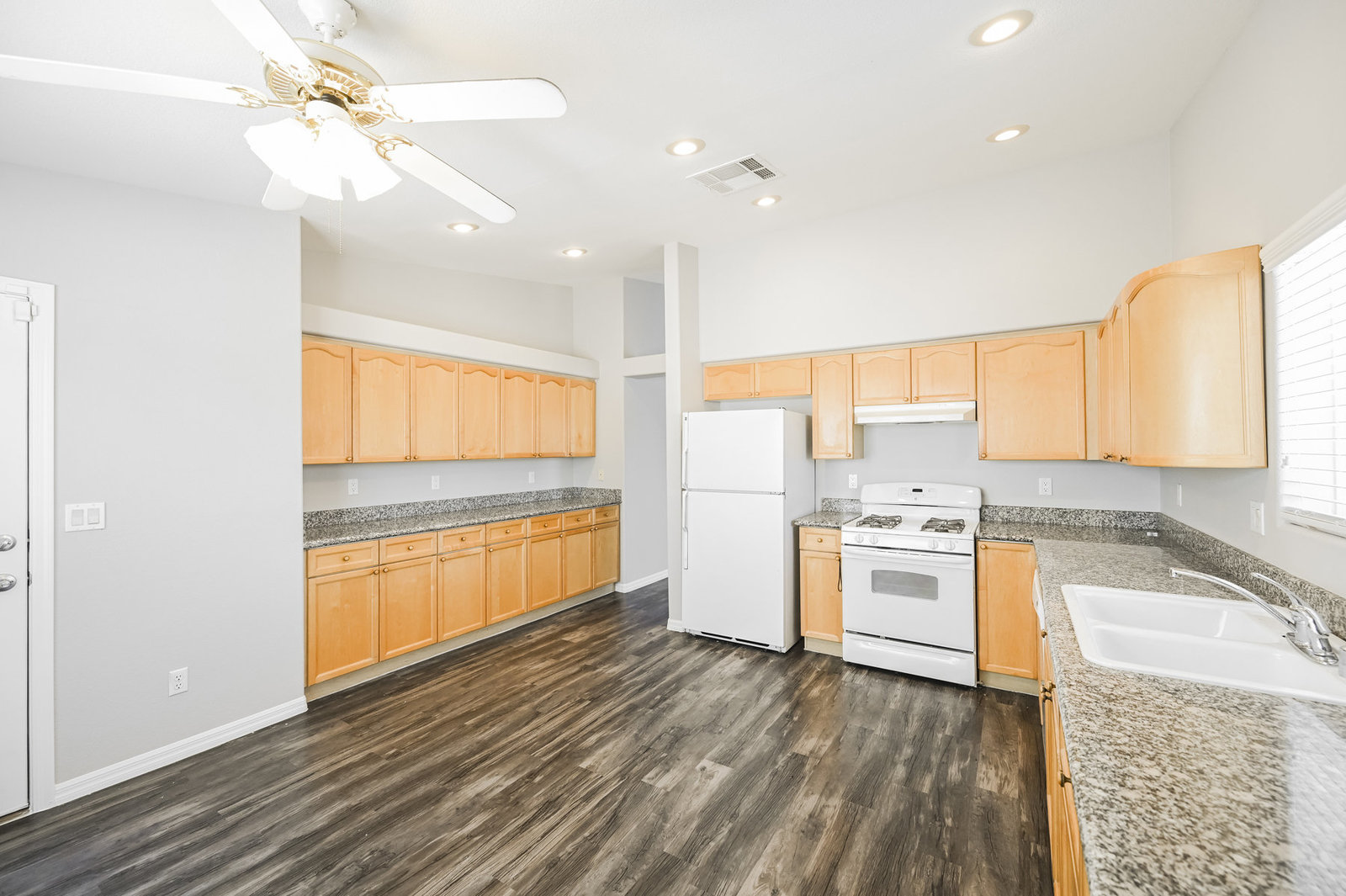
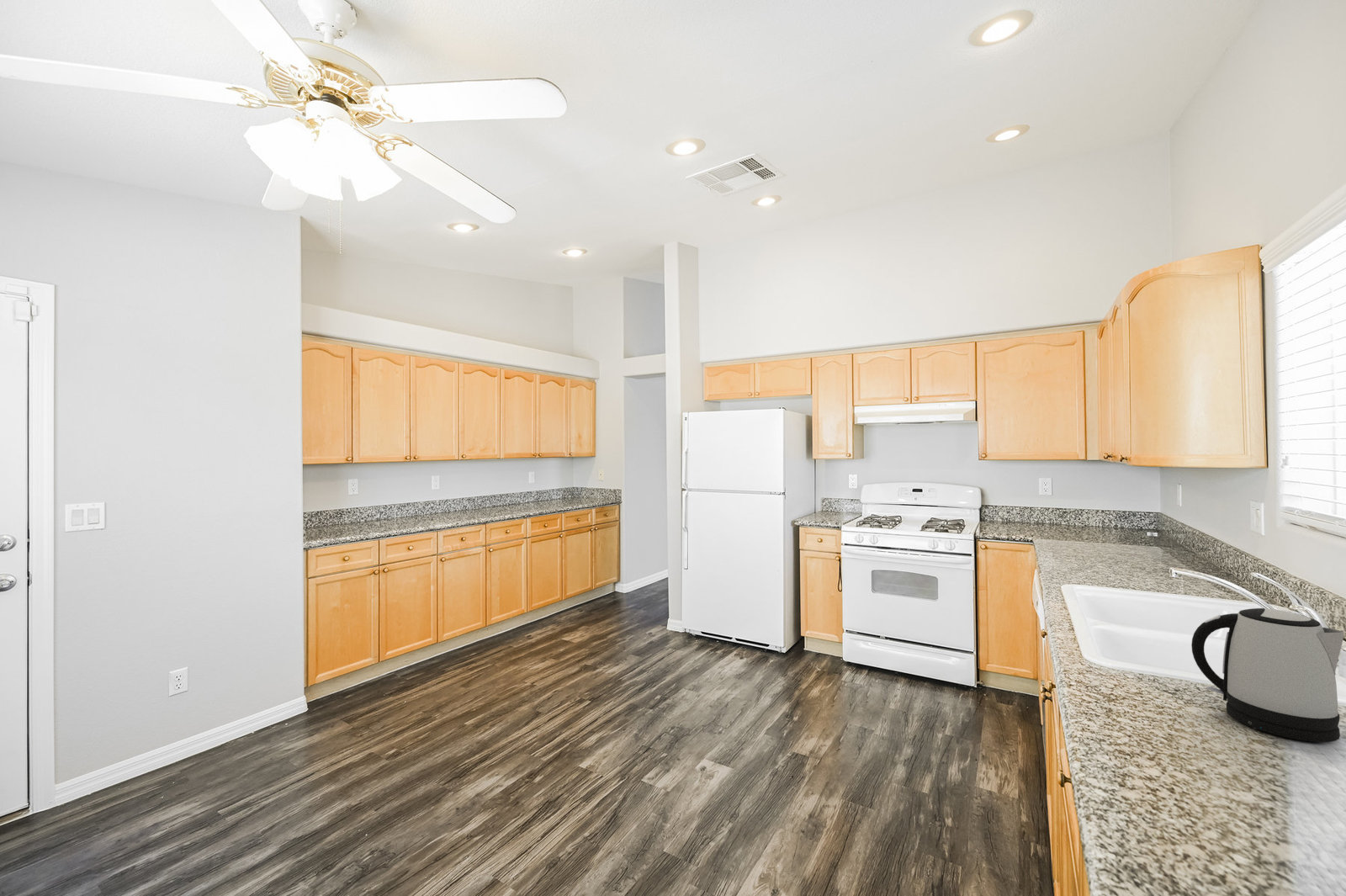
+ kettle (1263, 664)
